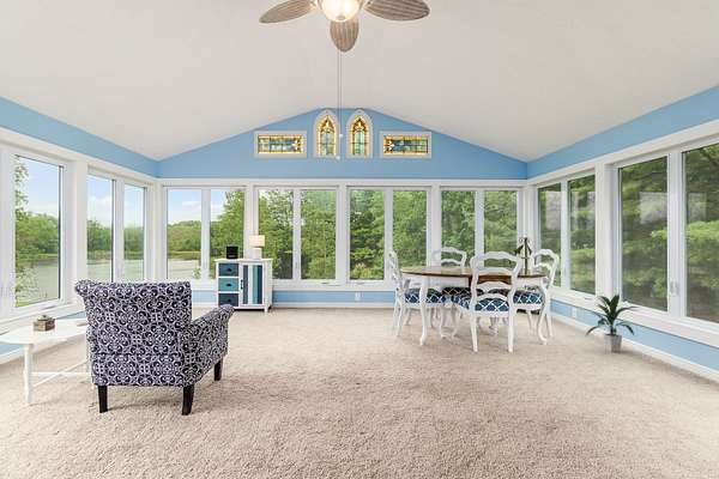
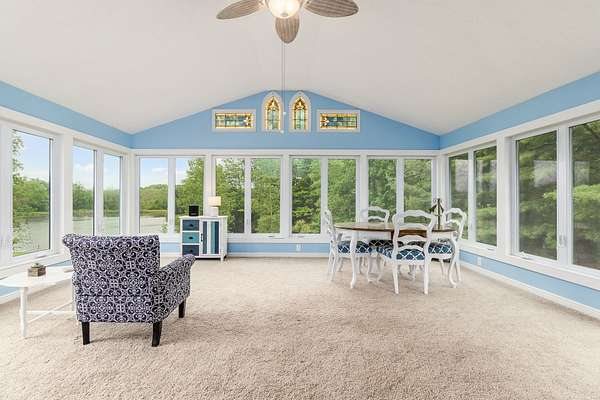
- indoor plant (609, 321)
